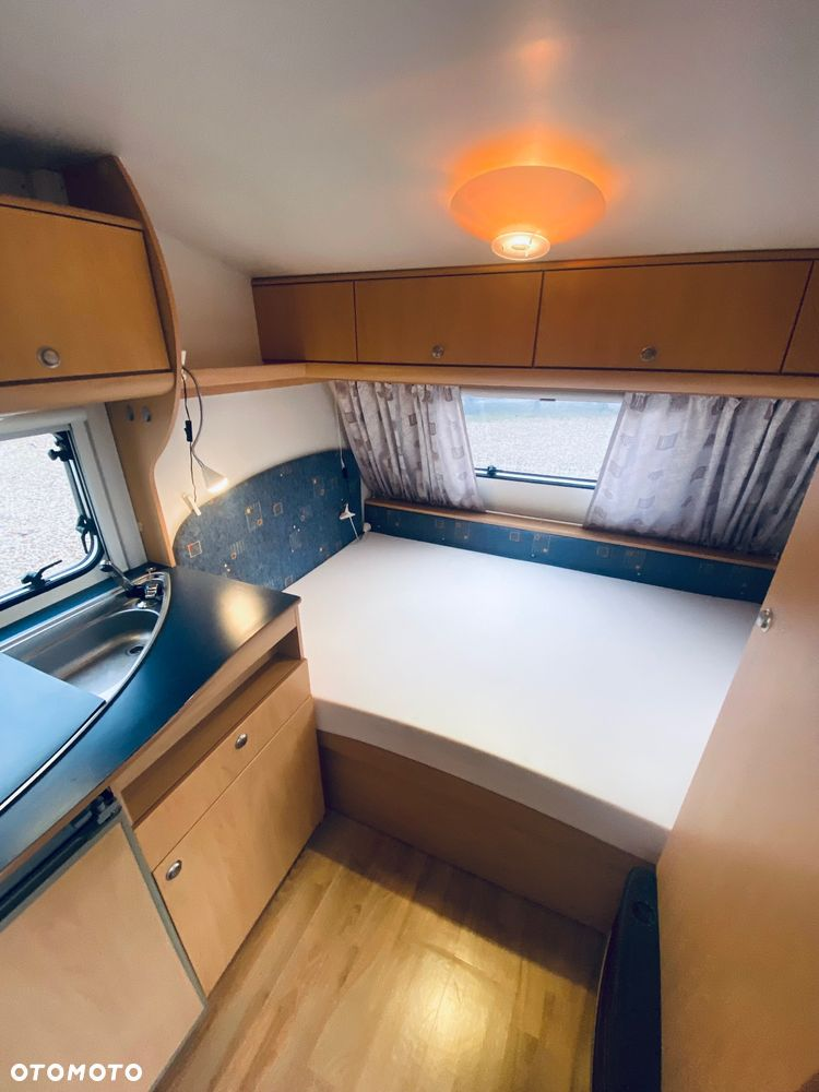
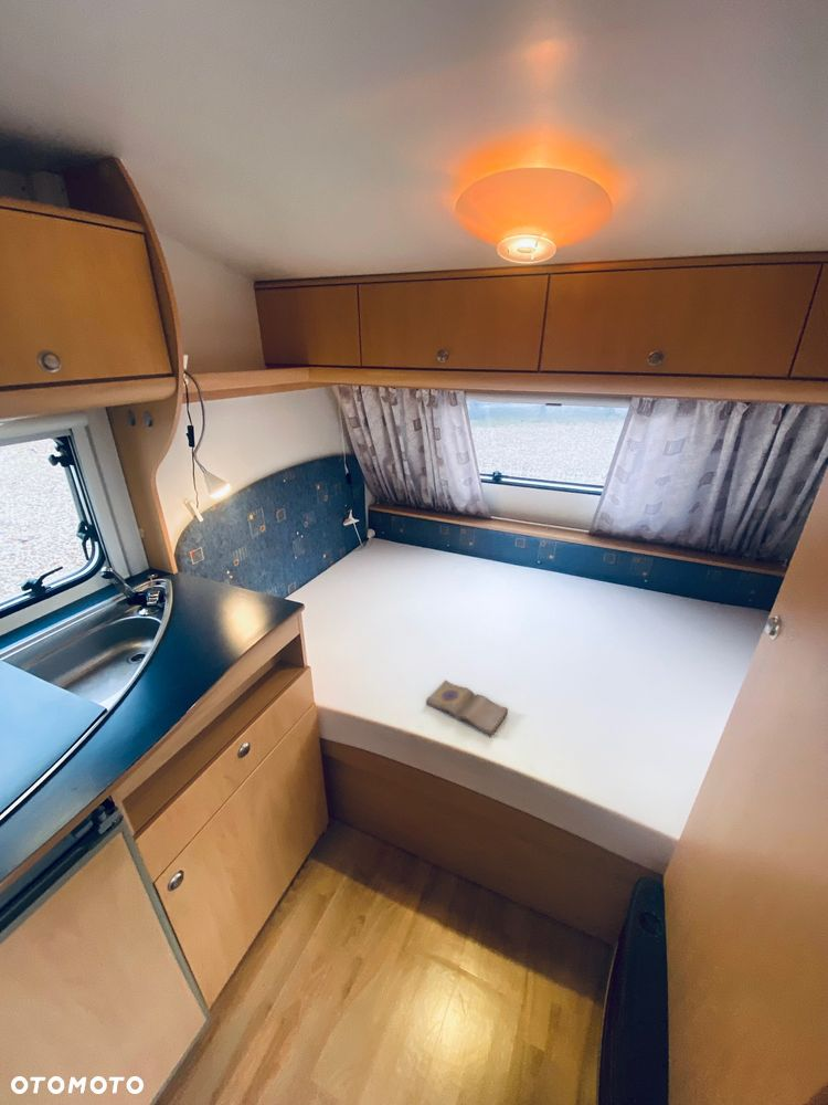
+ diary (466, 705)
